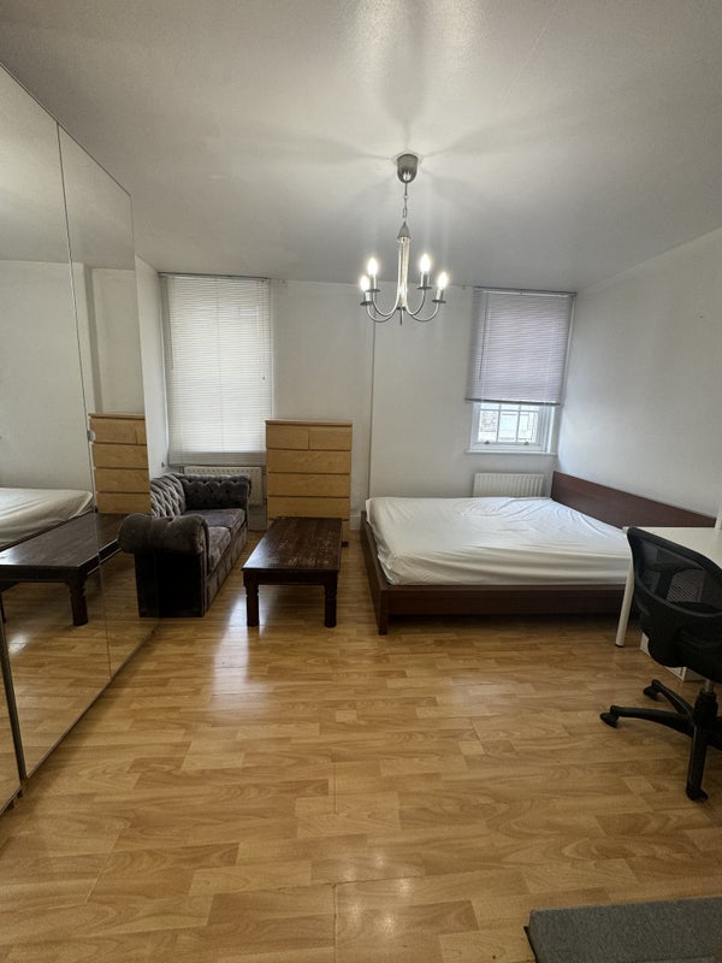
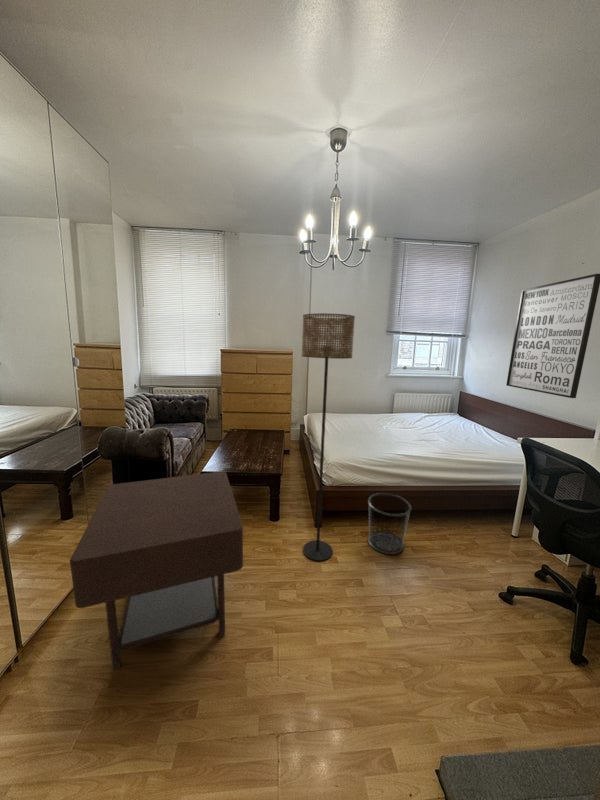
+ side table (170, 558)
+ wall art (546, 338)
+ floor lamp (322, 442)
+ waste bin (387, 523)
